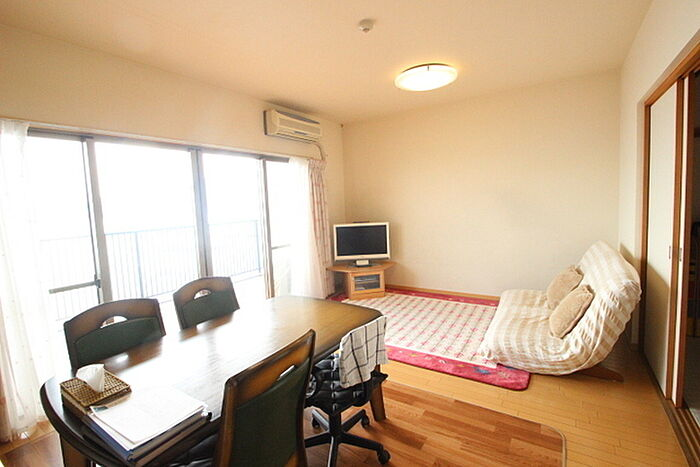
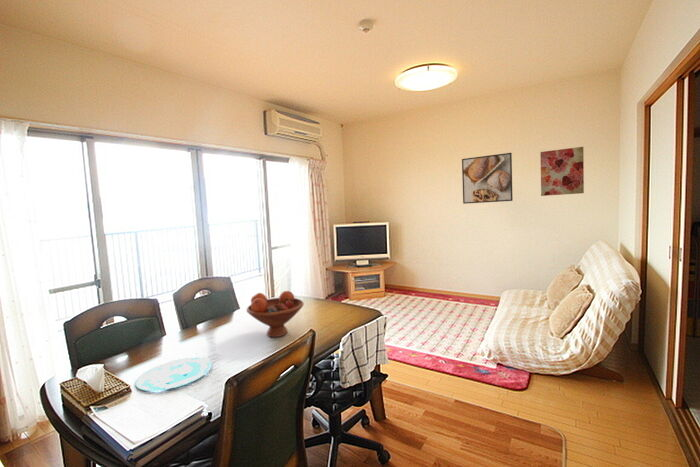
+ wall art (561, 172)
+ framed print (486, 179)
+ fruit bowl (276, 313)
+ plate (175, 369)
